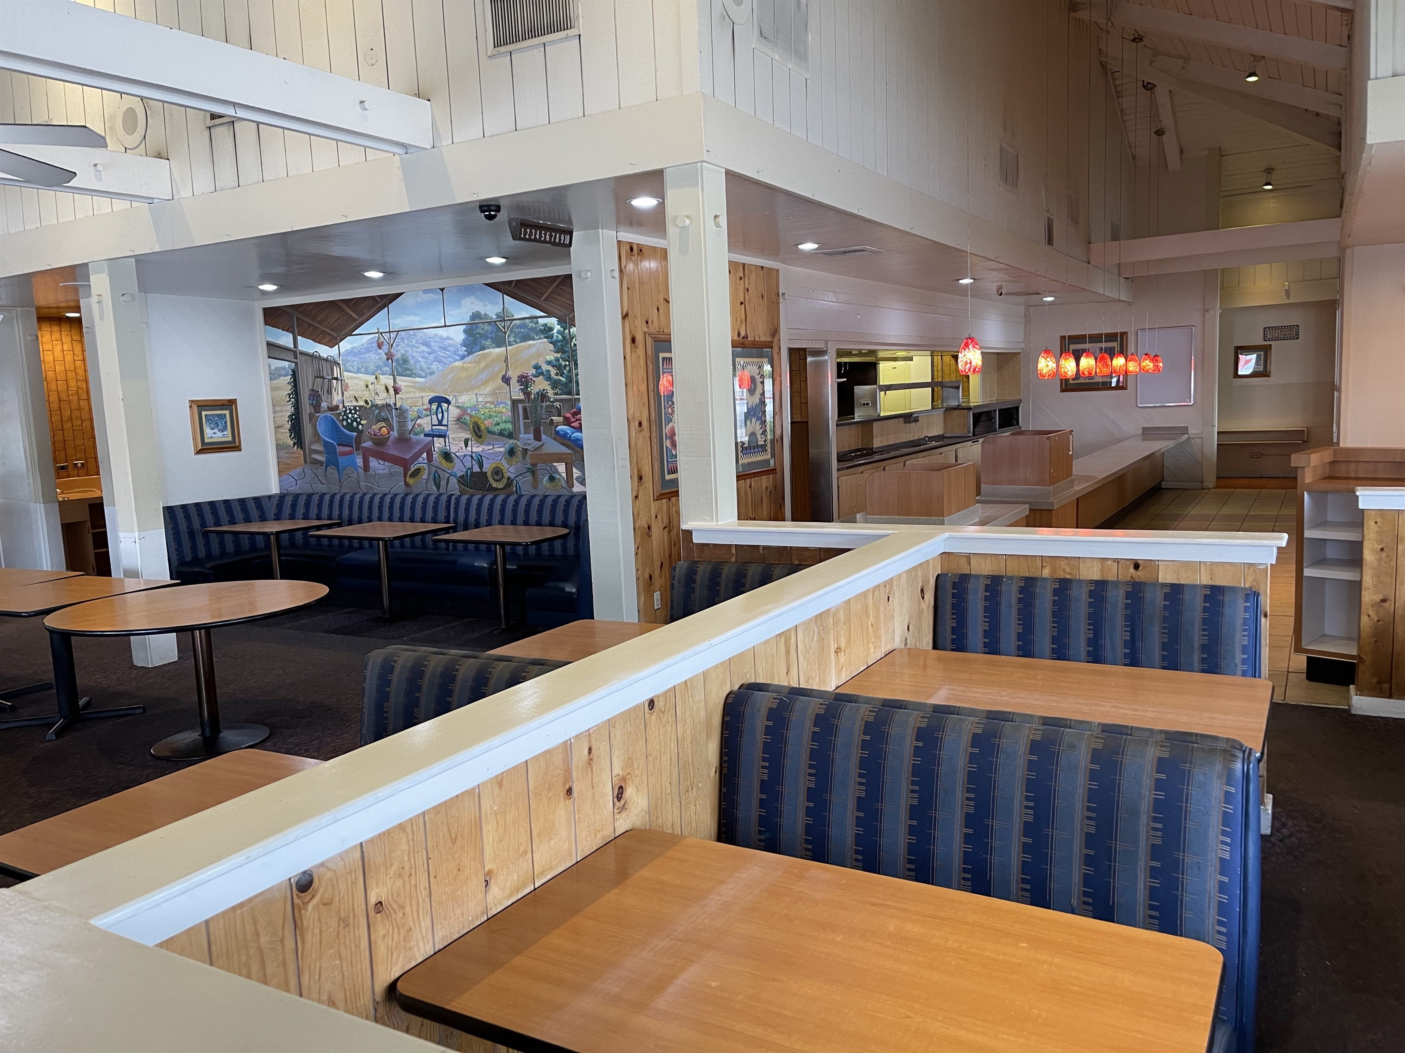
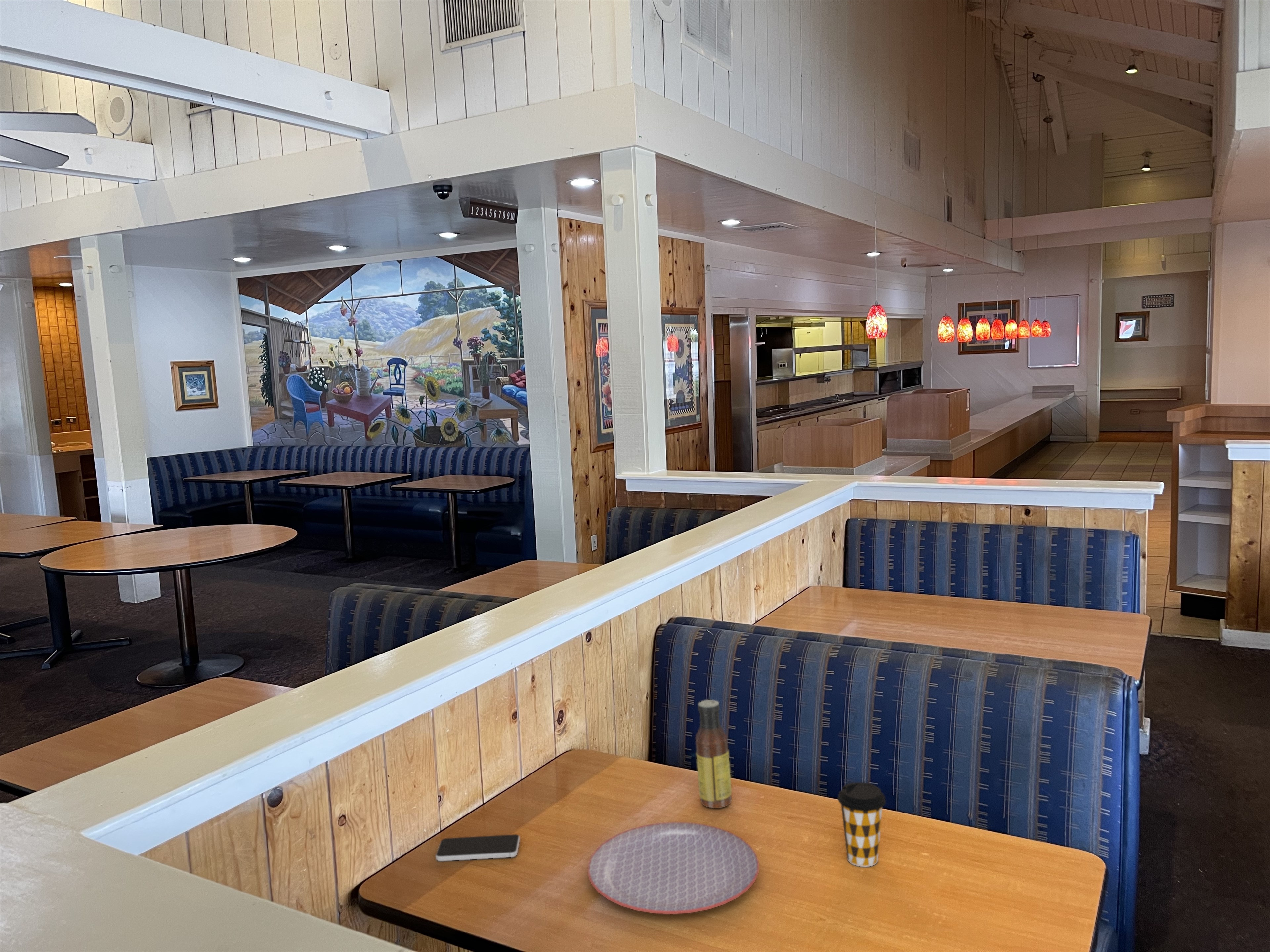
+ sauce bottle (713, 753)
+ coffee cup (862, 825)
+ plate (673, 869)
+ smartphone (478, 848)
